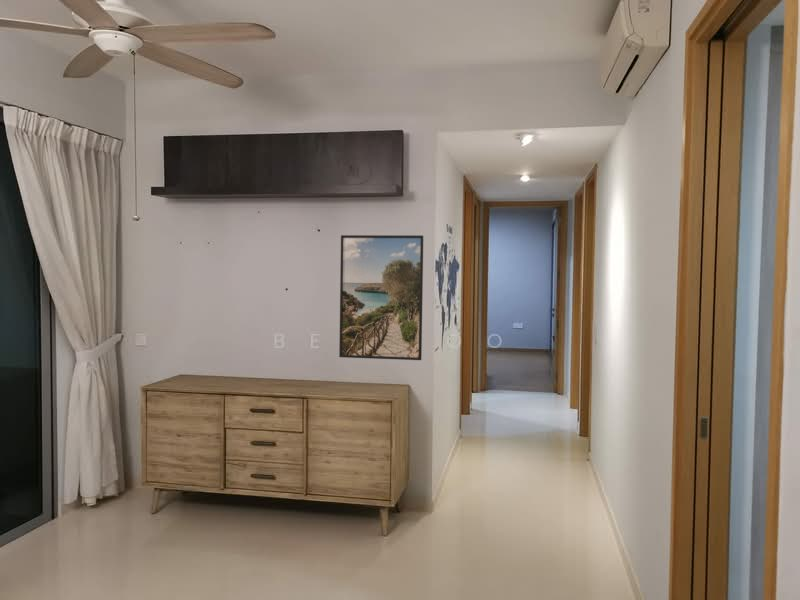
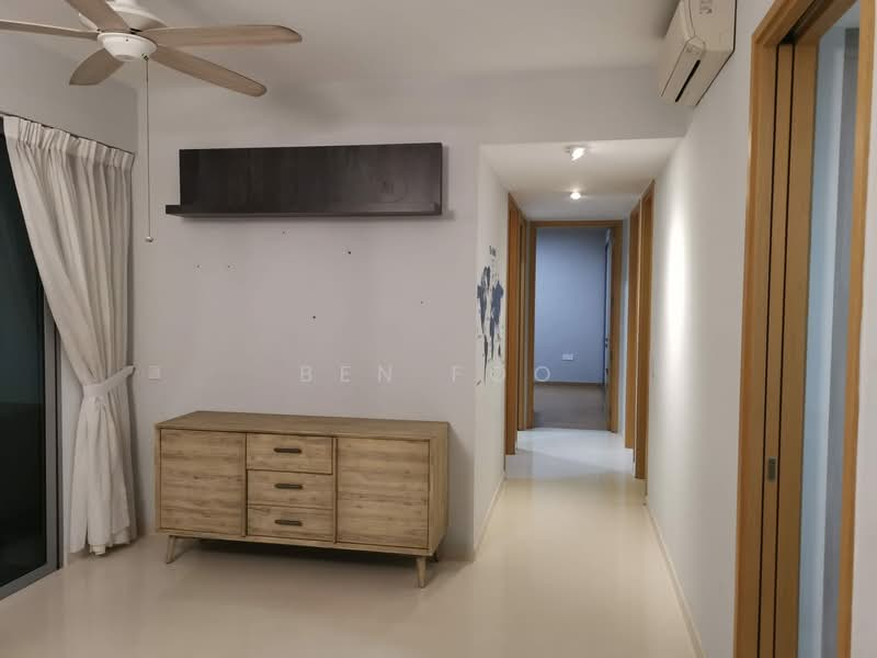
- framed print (380, 297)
